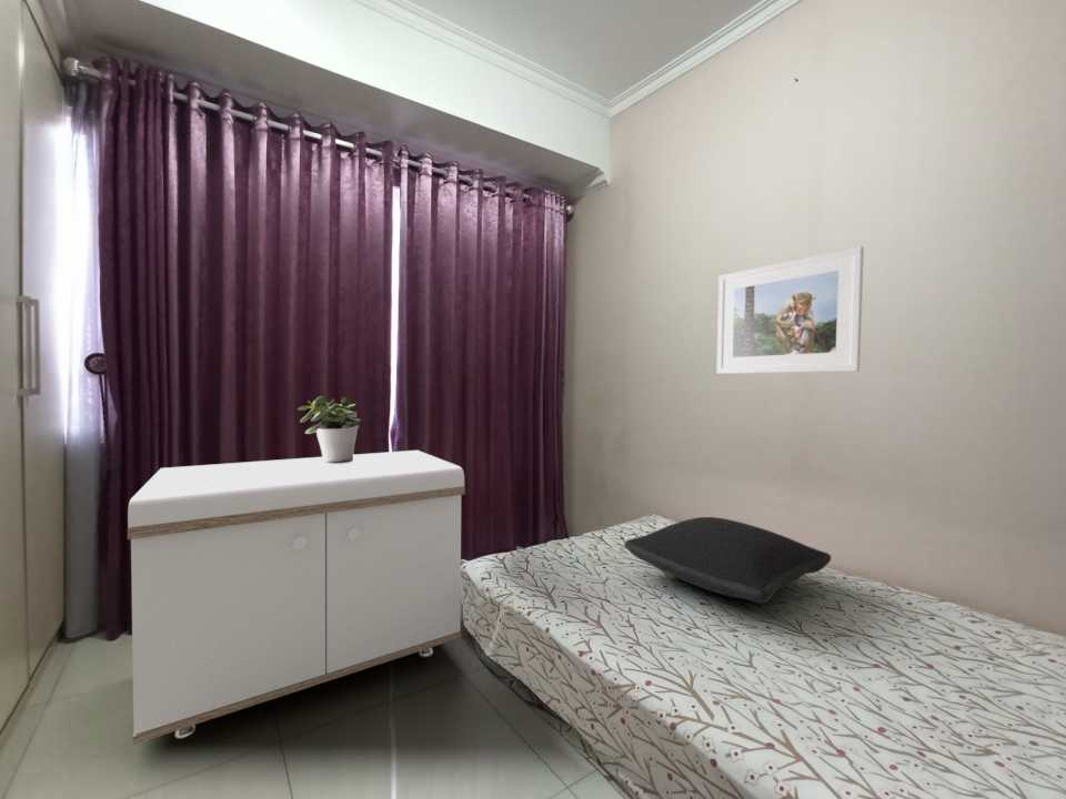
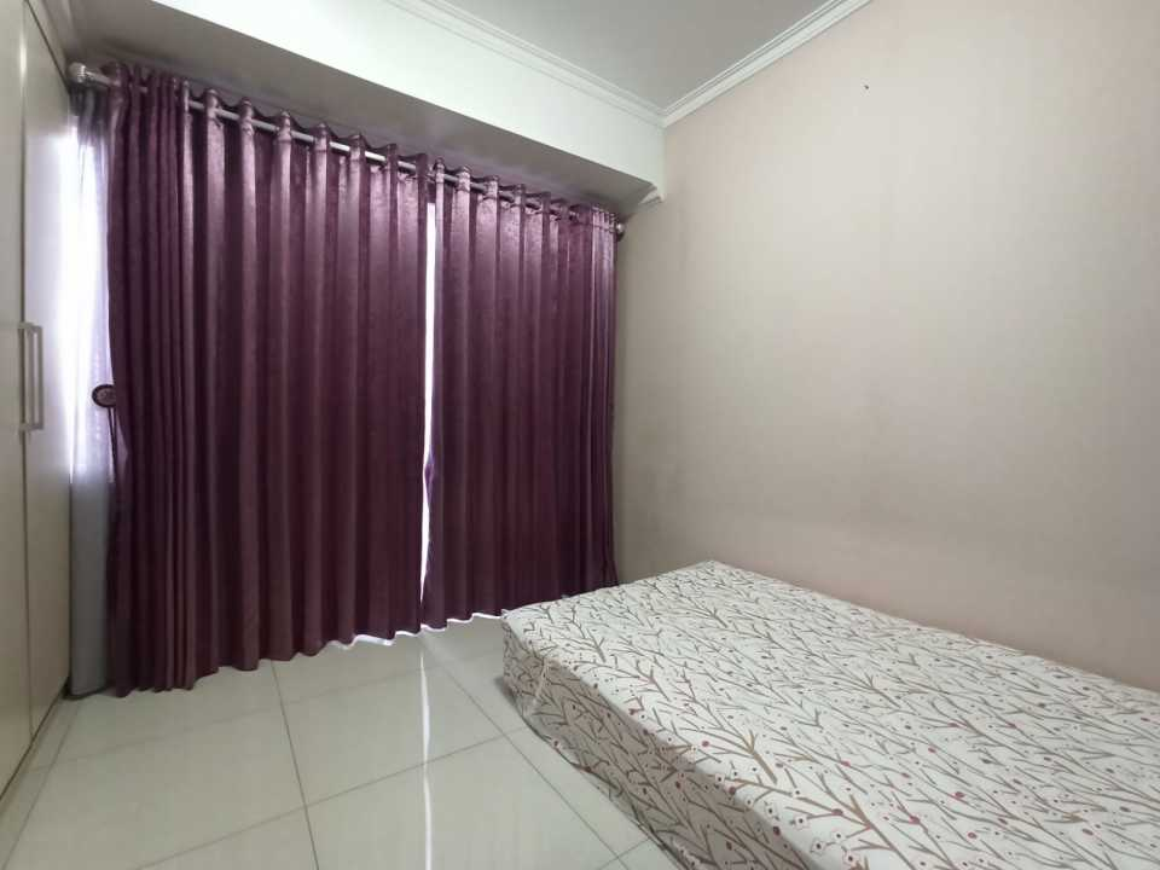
- storage bench (314, 566)
- pillow (724, 553)
- potted plant (330, 427)
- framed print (781, 317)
